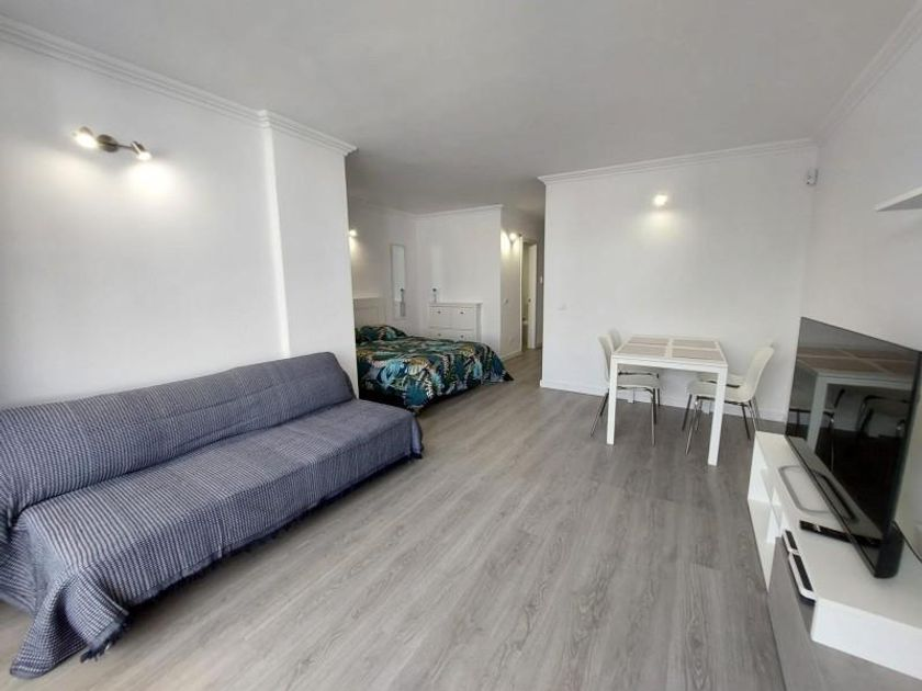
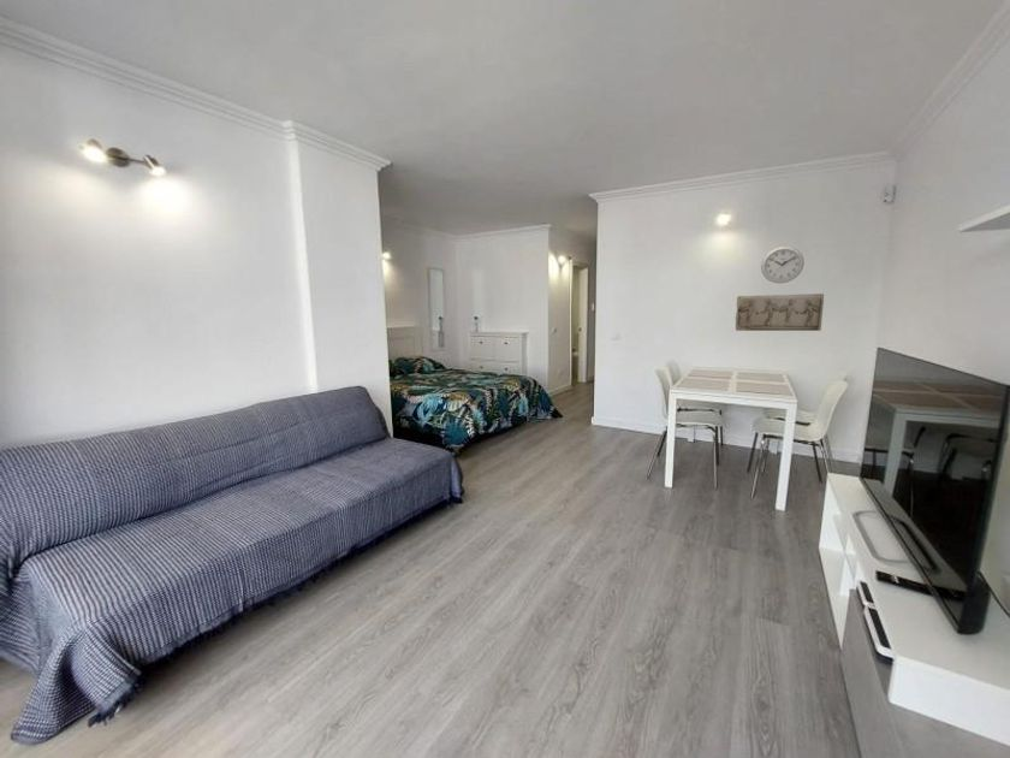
+ relief sculpture (777, 313)
+ wall clock (782, 265)
